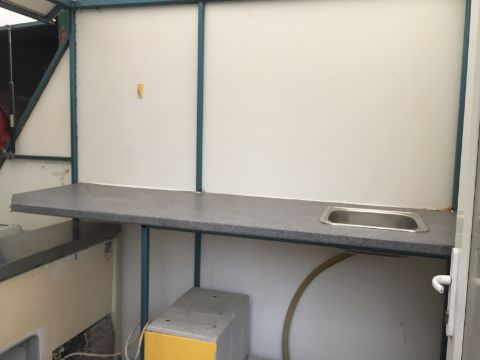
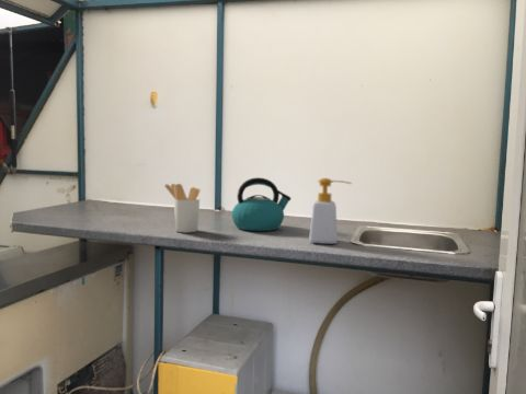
+ kettle (261, 202)
+ soap bottle (330, 210)
+ utensil holder (182, 206)
